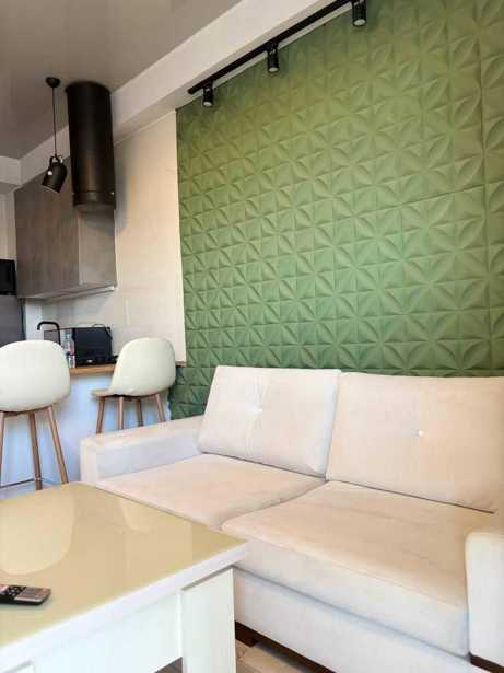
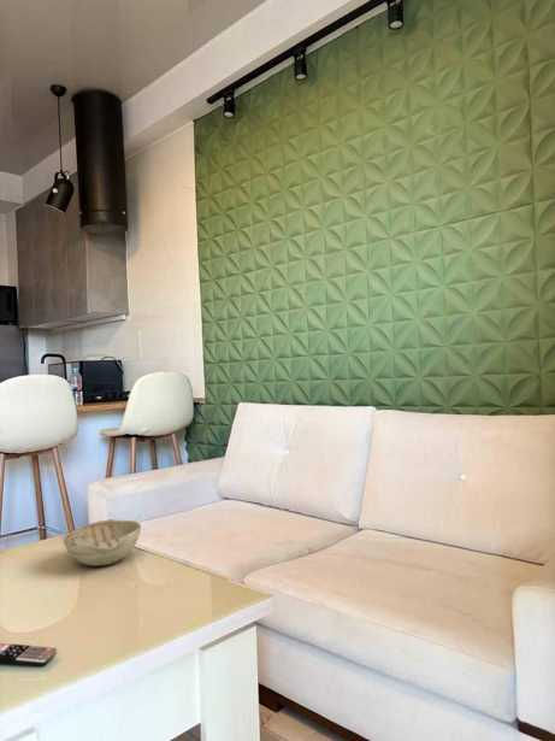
+ decorative bowl (102, 545)
